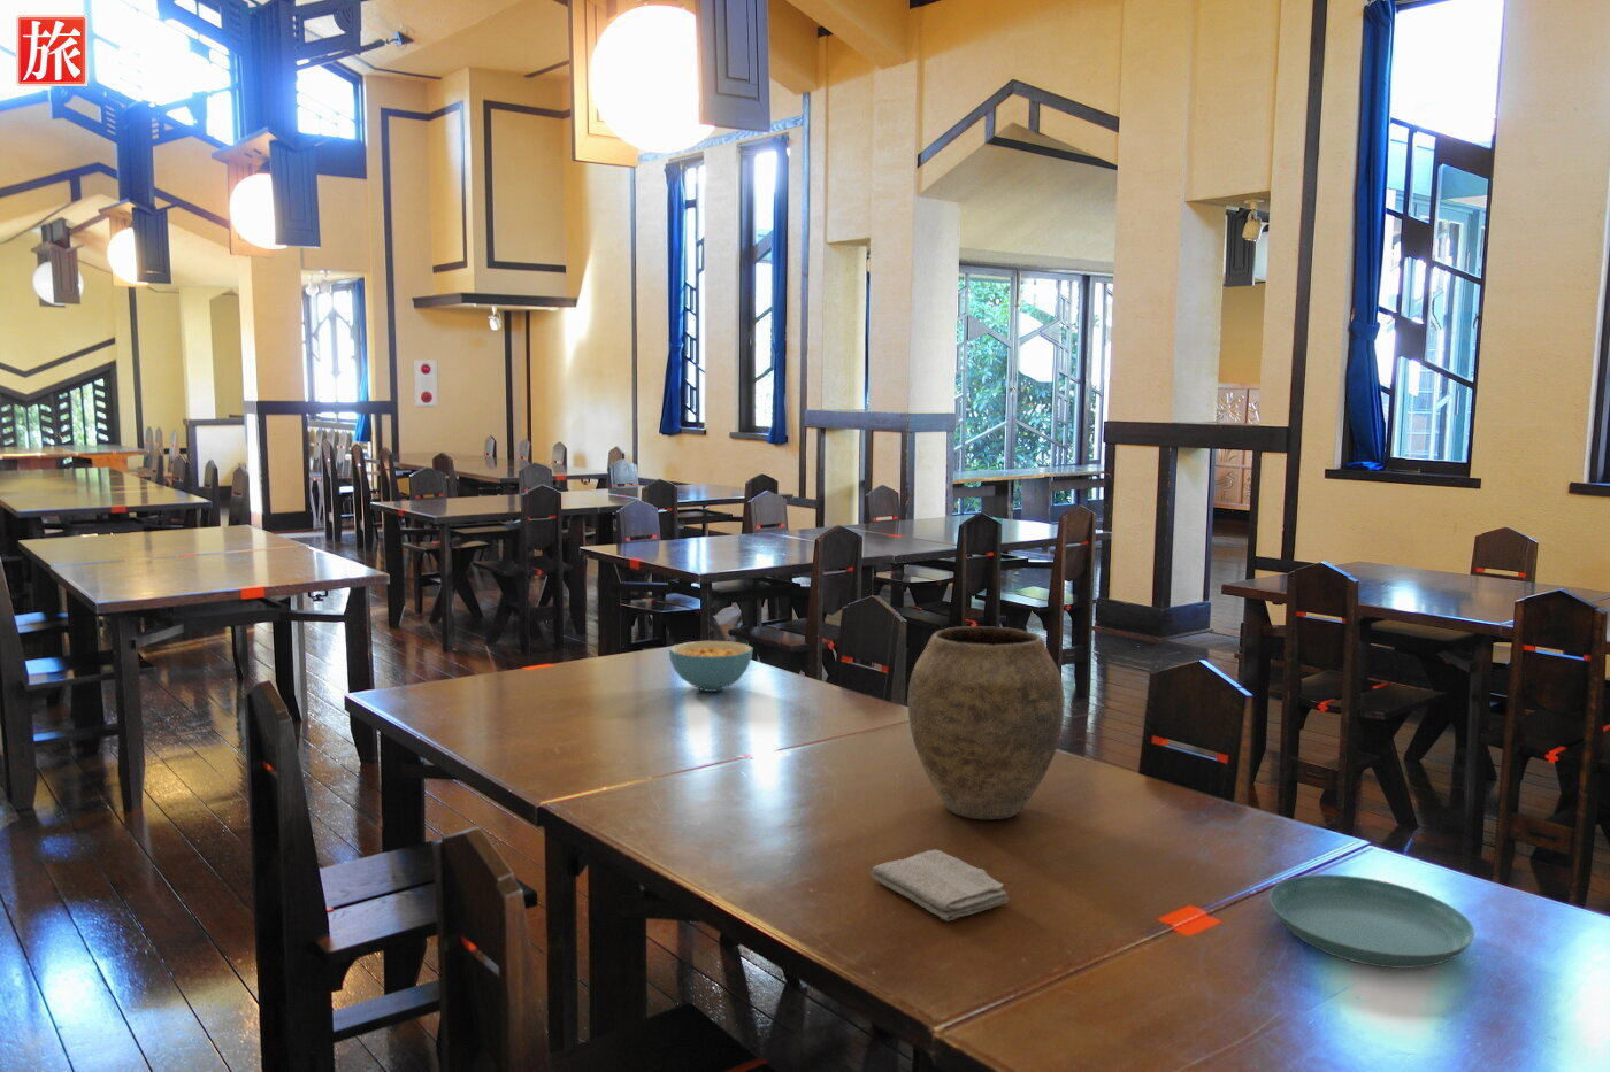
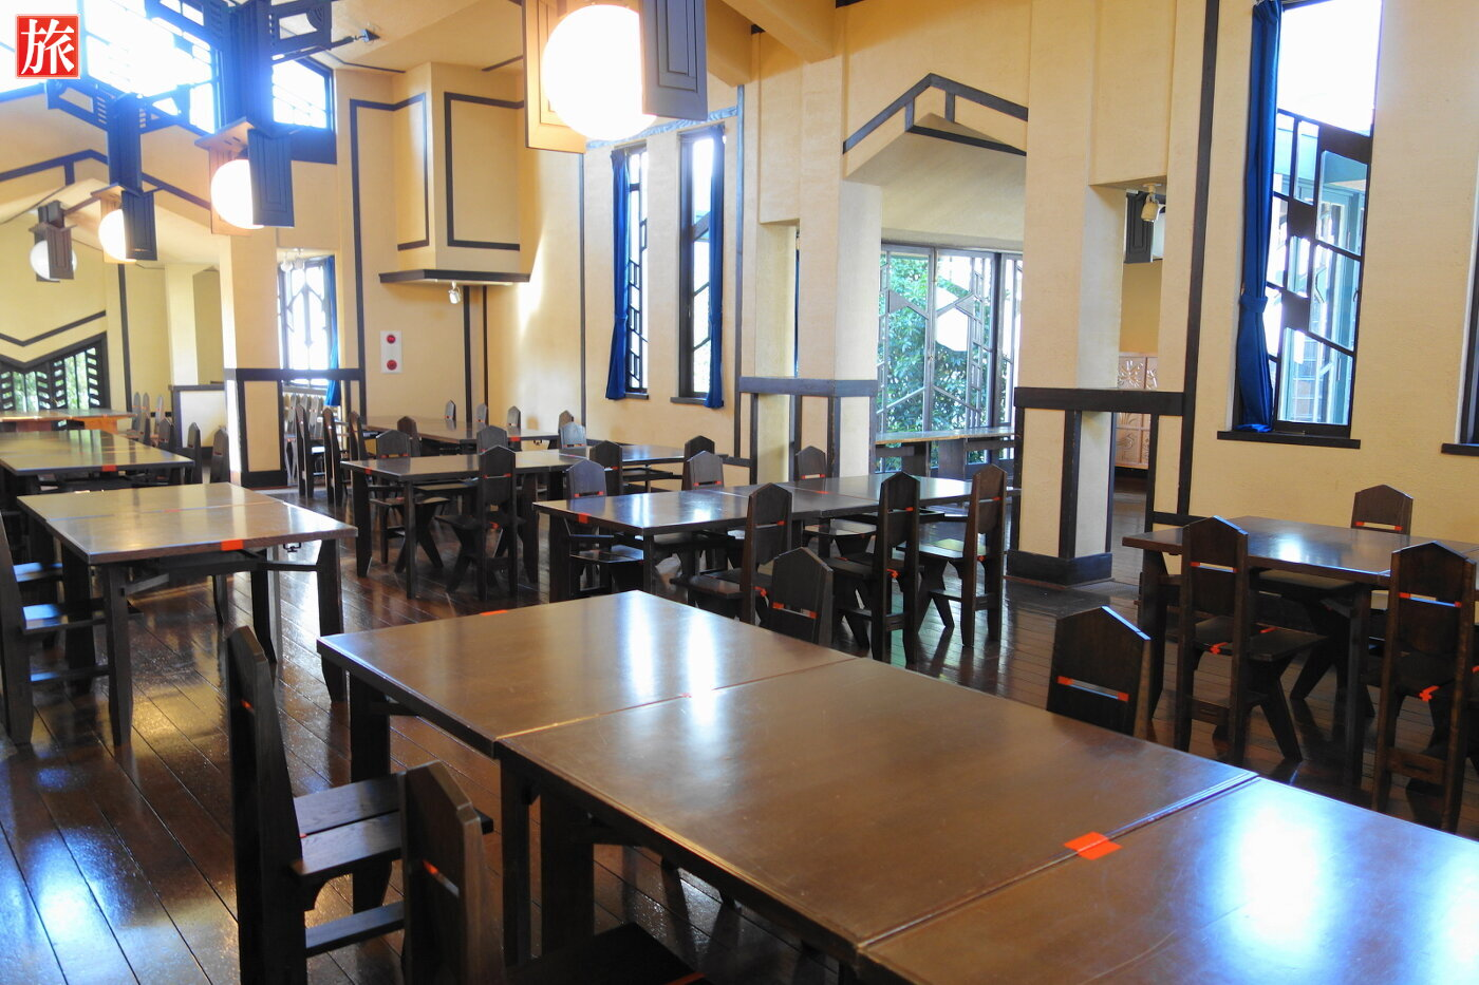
- saucer (1367, 921)
- washcloth (938, 882)
- cereal bowl (711, 668)
- vase (984, 721)
